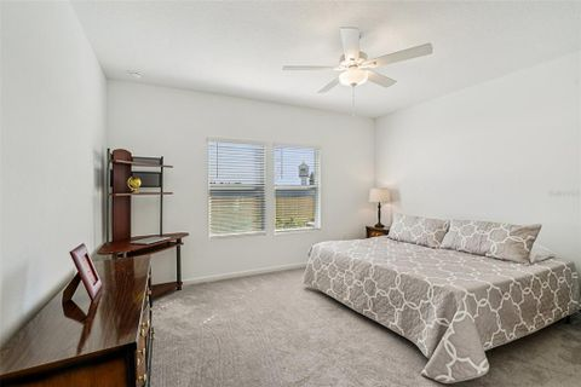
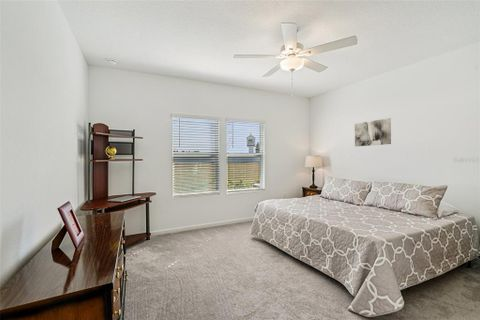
+ wall art (371, 133)
